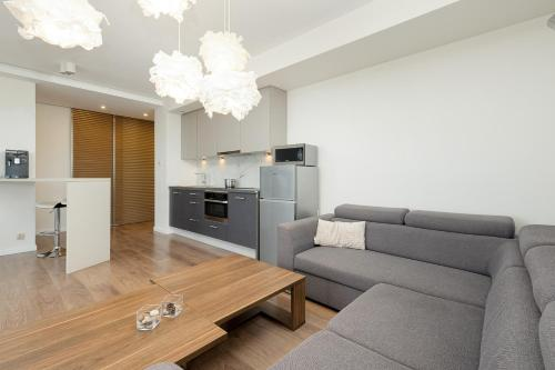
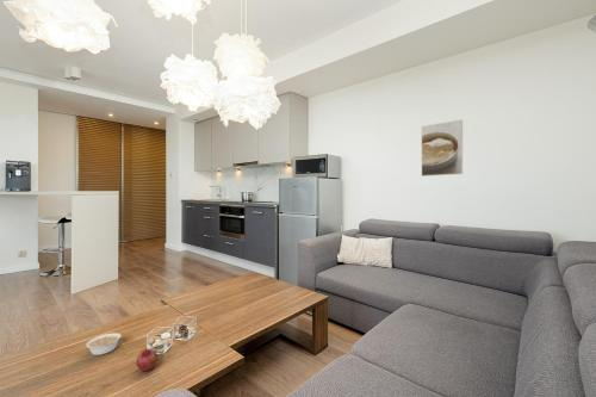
+ fruit (147, 358)
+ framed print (441, 149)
+ legume (105, 343)
